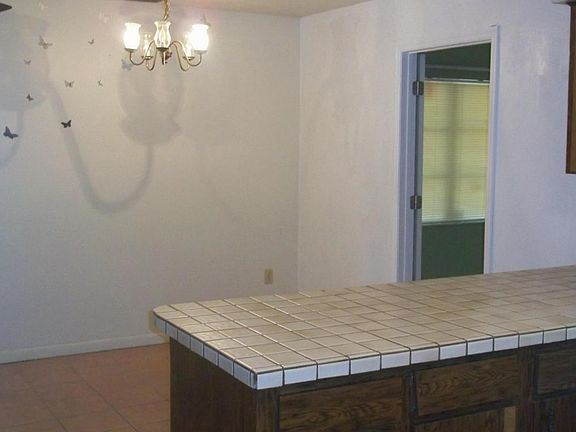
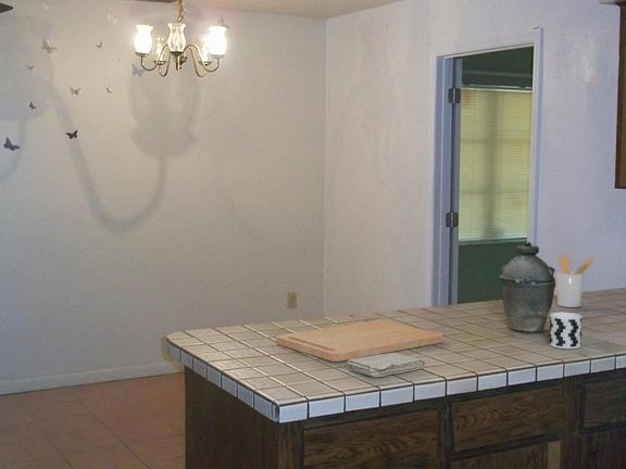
+ kettle (527, 286)
+ cup (567, 329)
+ cutting board (360, 339)
+ utensil holder (576, 280)
+ washcloth (385, 363)
